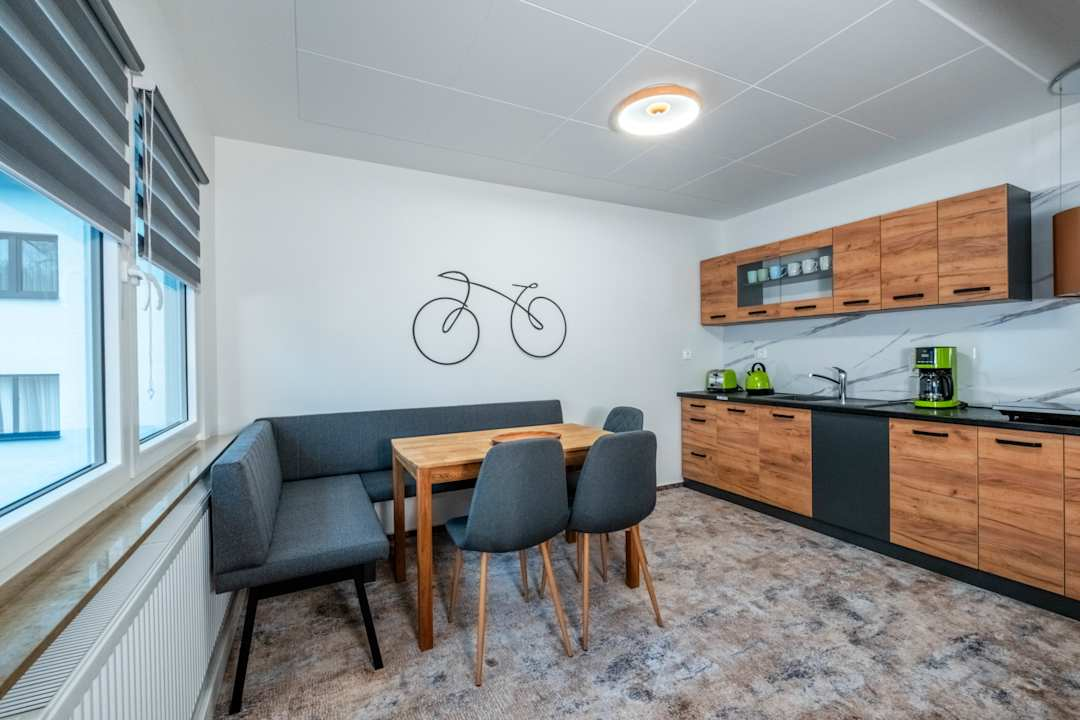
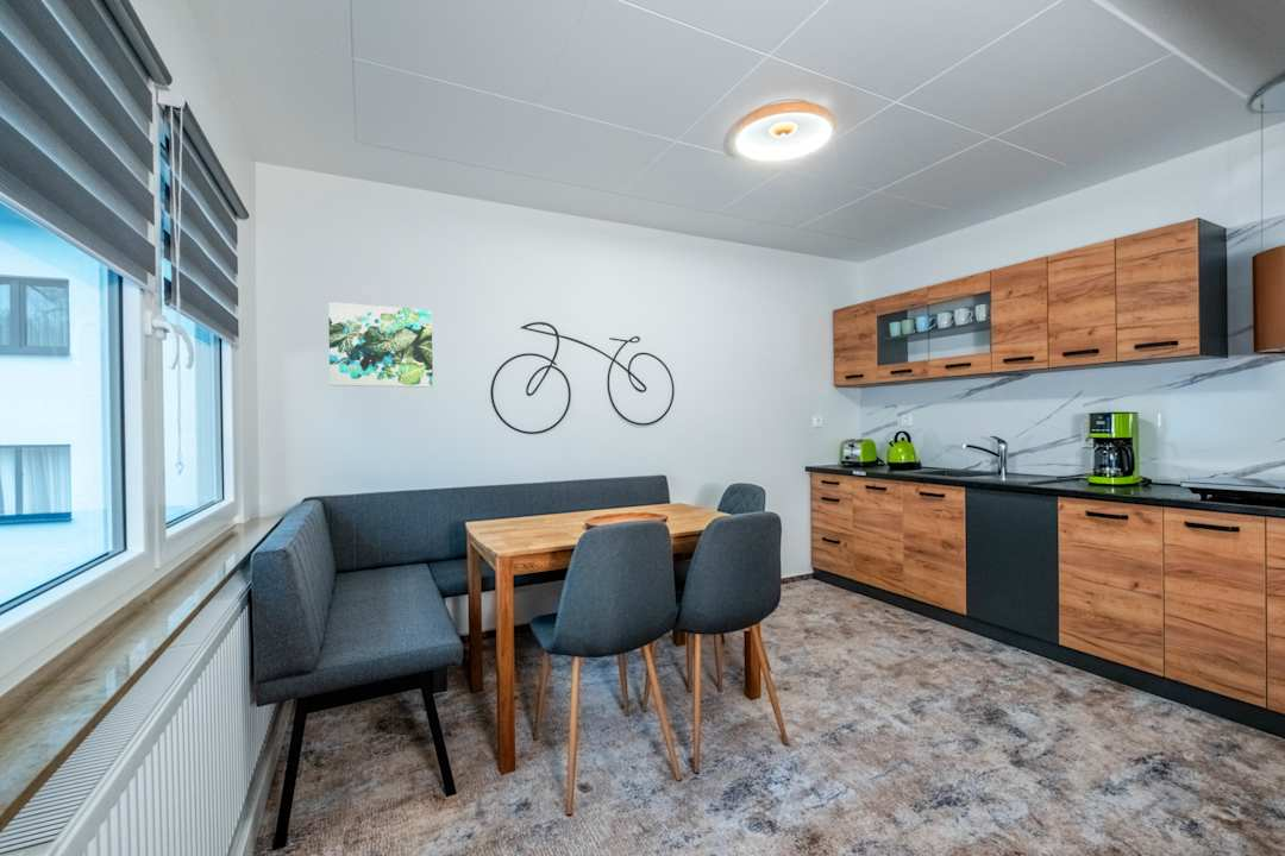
+ wall art (382, 346)
